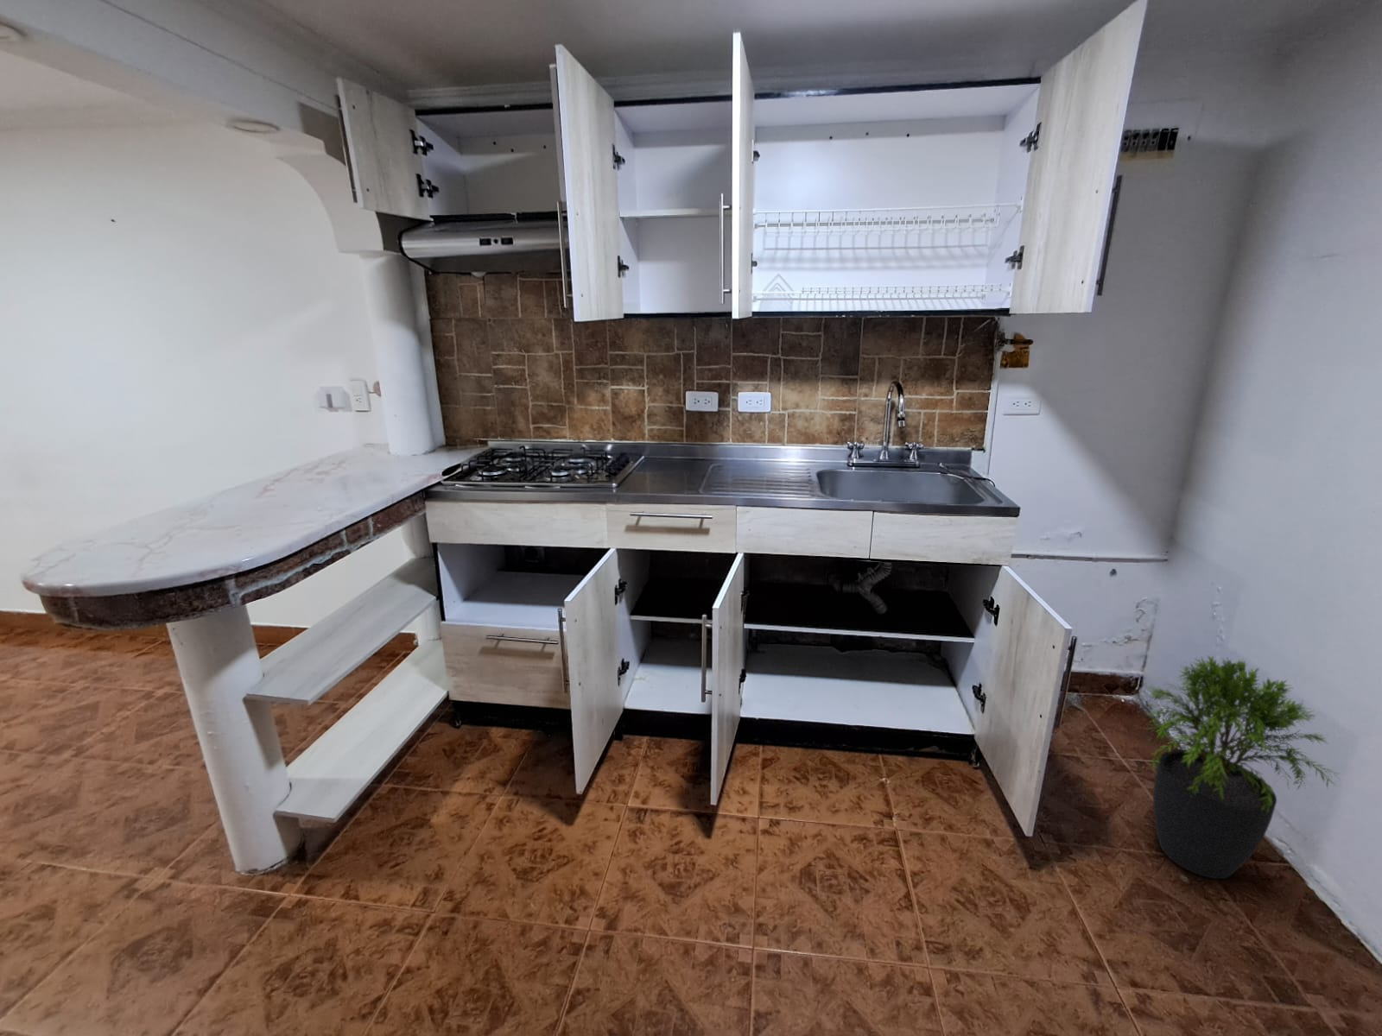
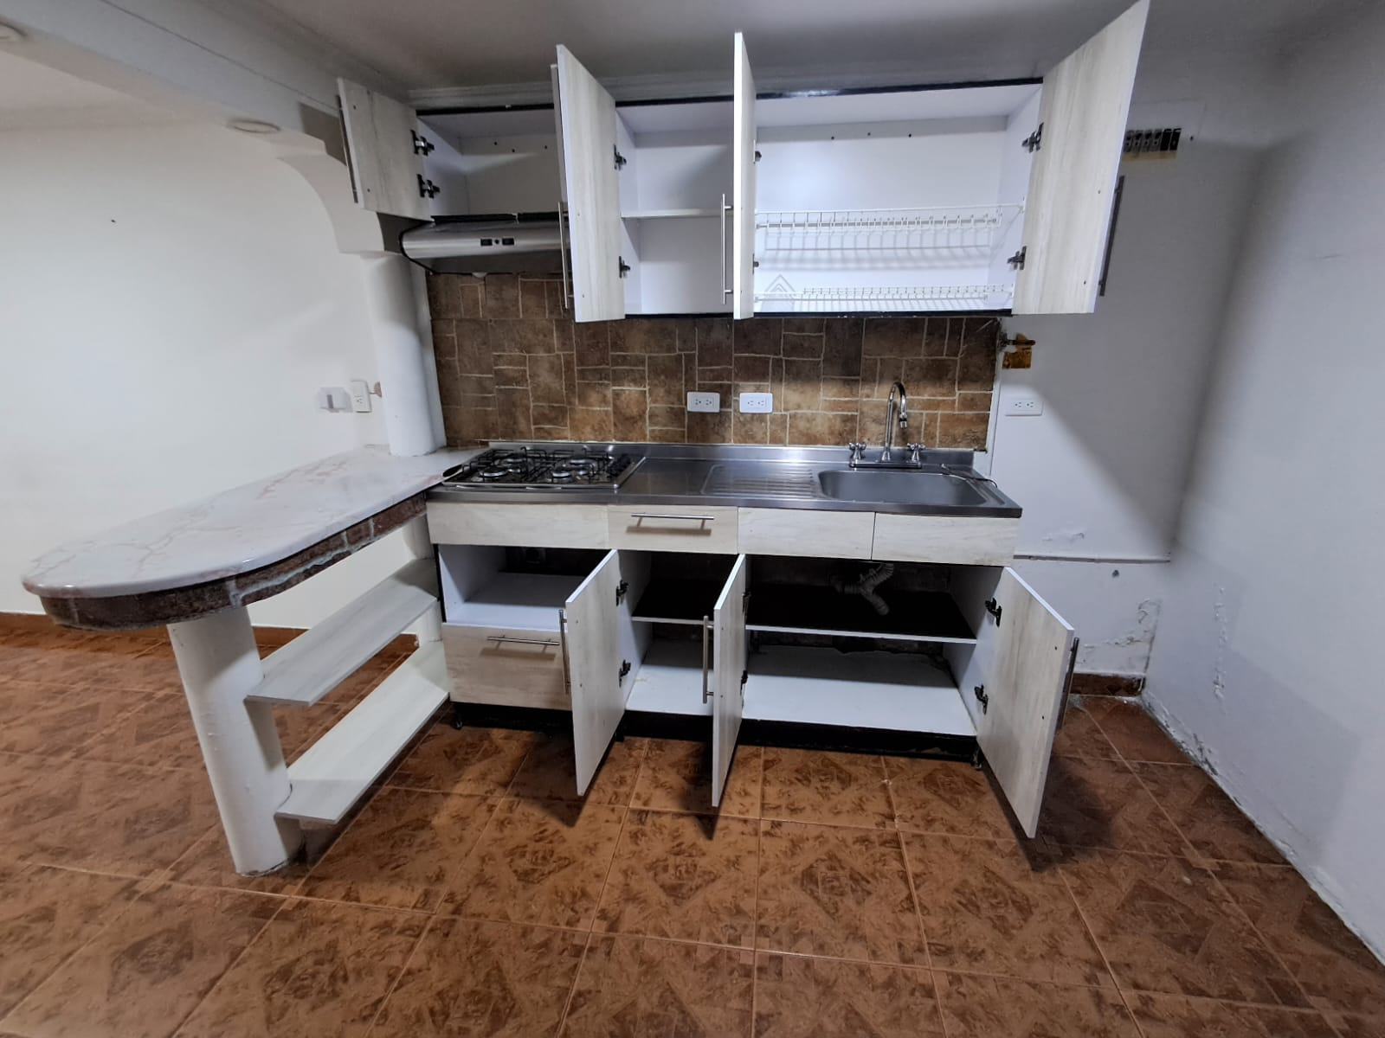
- potted plant (1218, 757)
